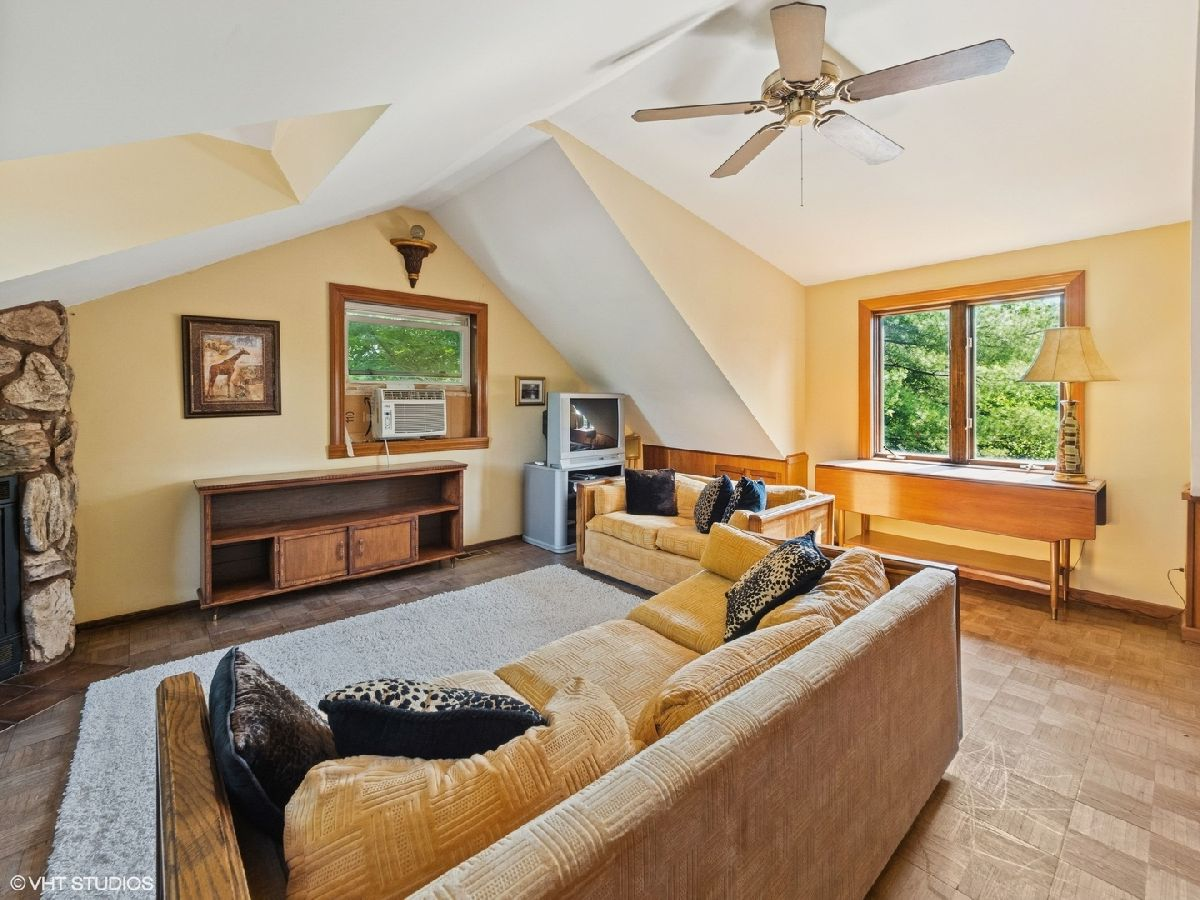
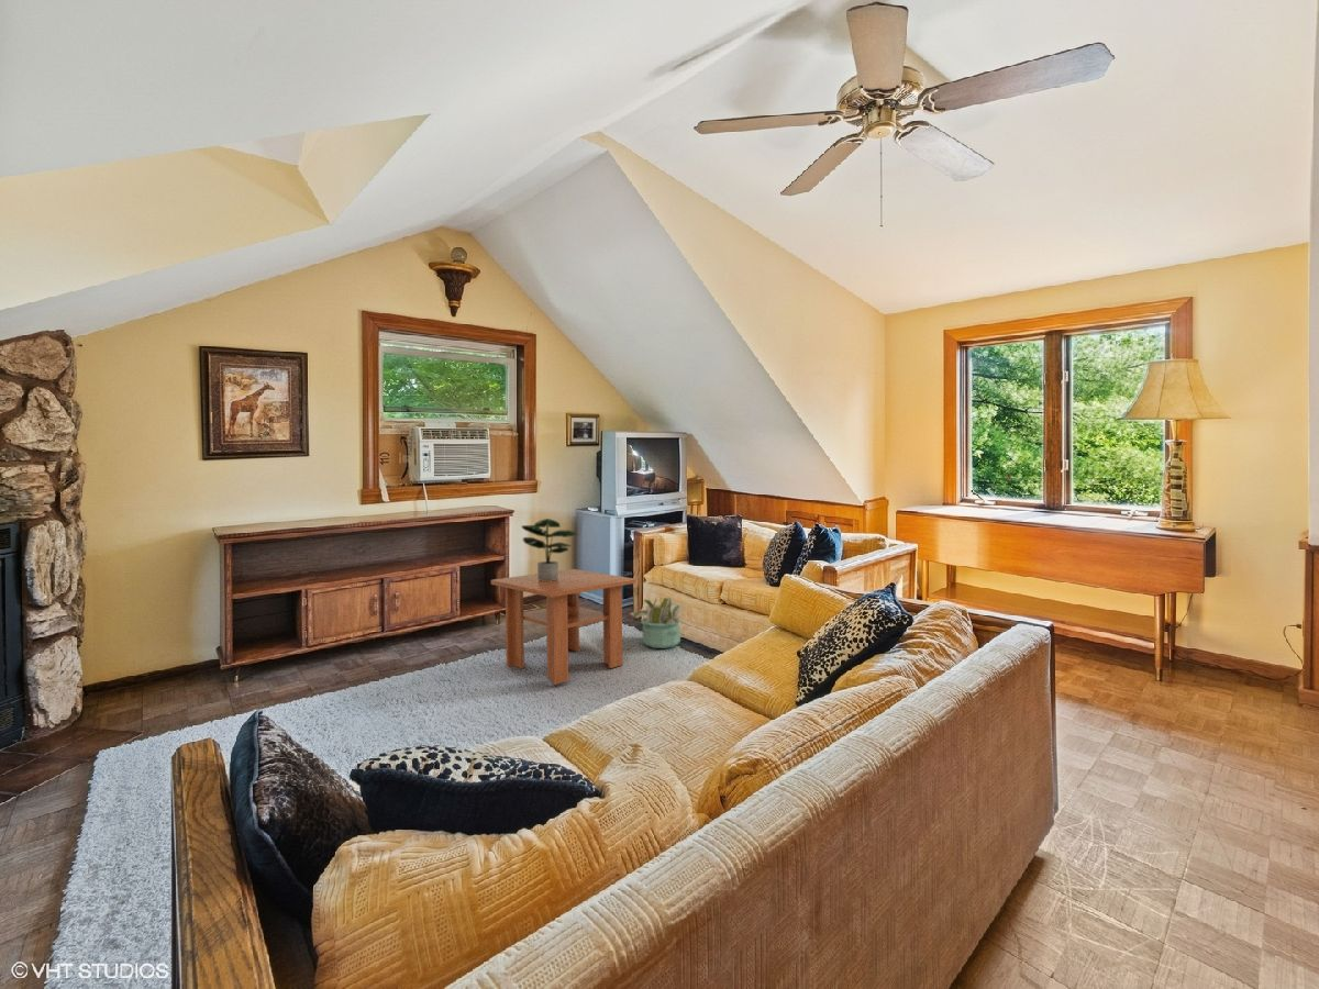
+ potted plant (551, 548)
+ decorative plant (661, 621)
+ coffee table (564, 622)
